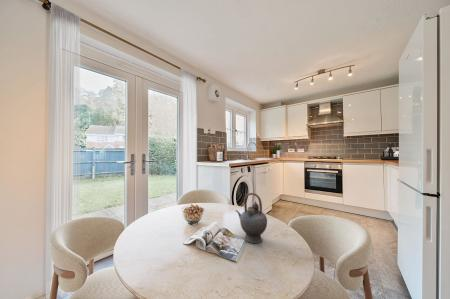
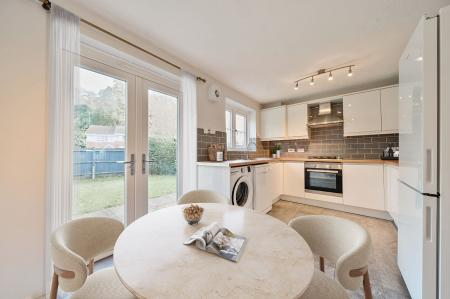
- teapot (250, 215)
